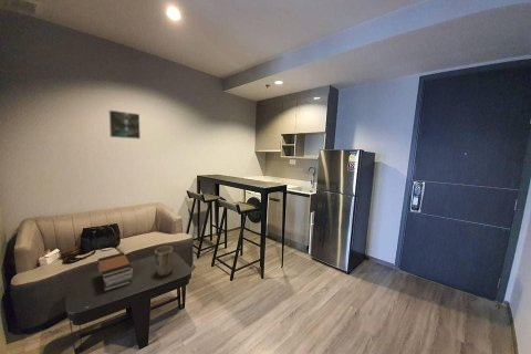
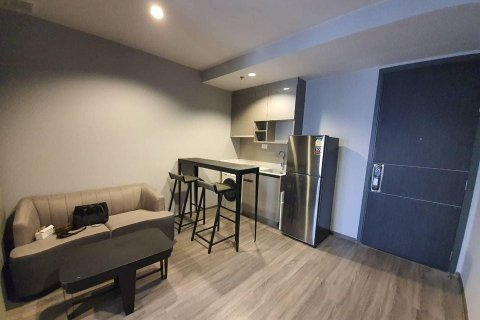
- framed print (125, 125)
- plant pot (164, 261)
- book stack (115, 270)
